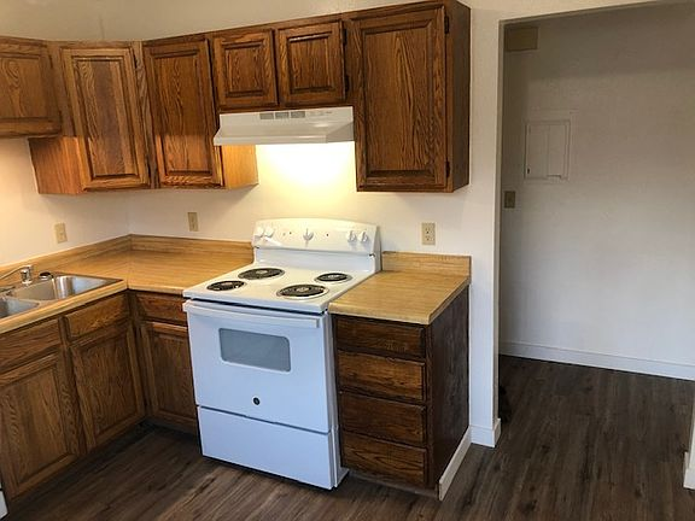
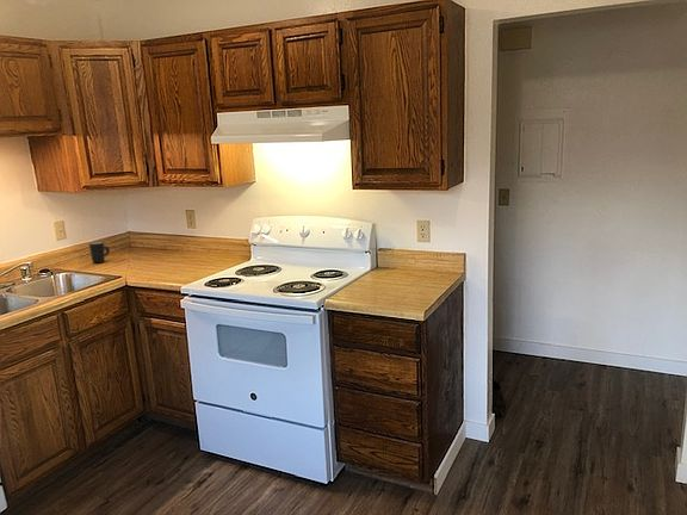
+ mug (100, 252)
